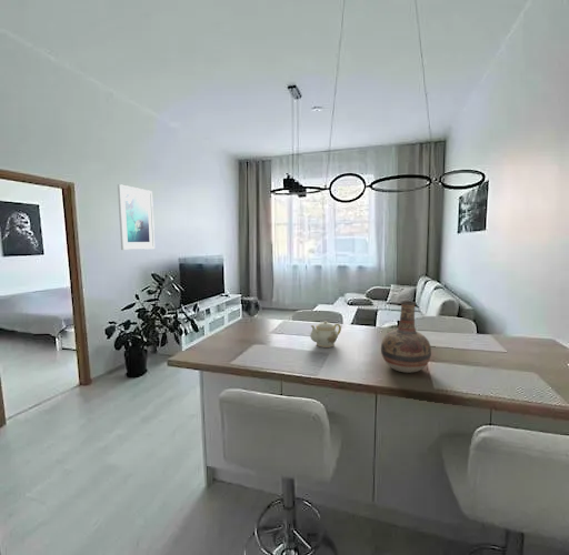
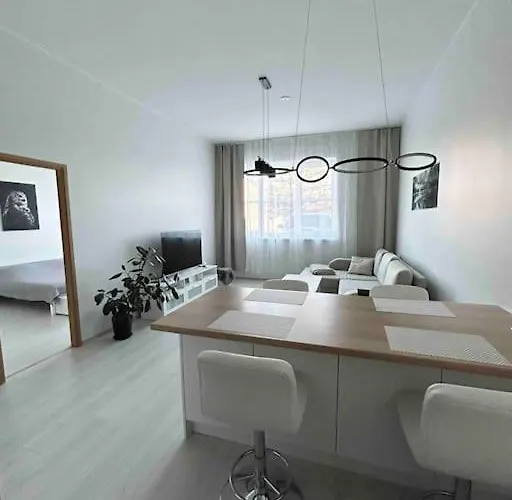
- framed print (137, 219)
- vase (406, 335)
- teapot (326, 332)
